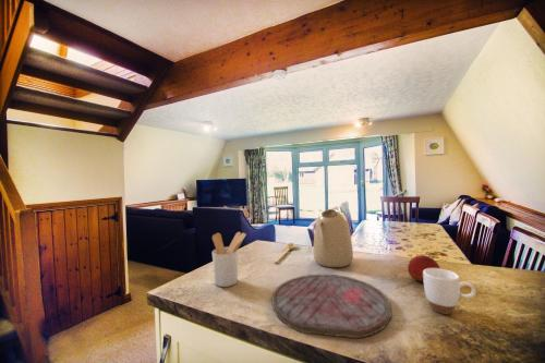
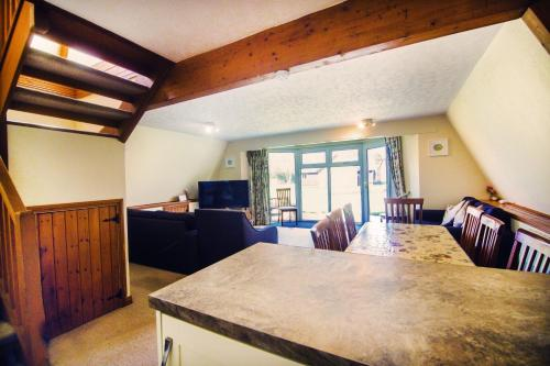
- utensil holder (230, 256)
- kettle (332, 234)
- mug (448, 292)
- spoon (284, 252)
- cutting board (328, 299)
- fruit (424, 268)
